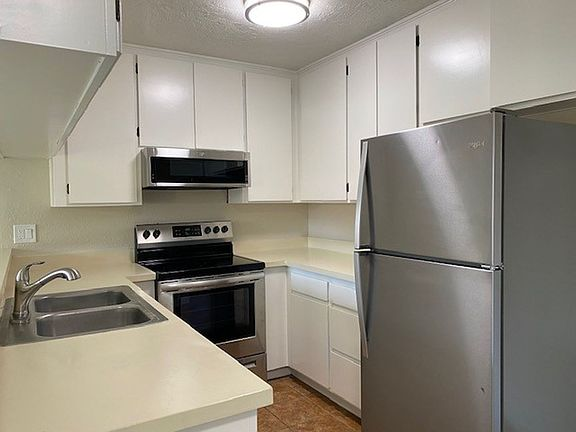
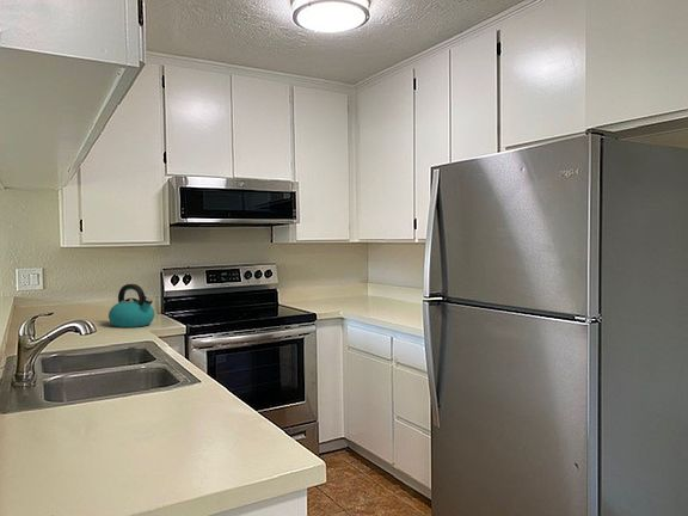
+ kettle (134, 303)
